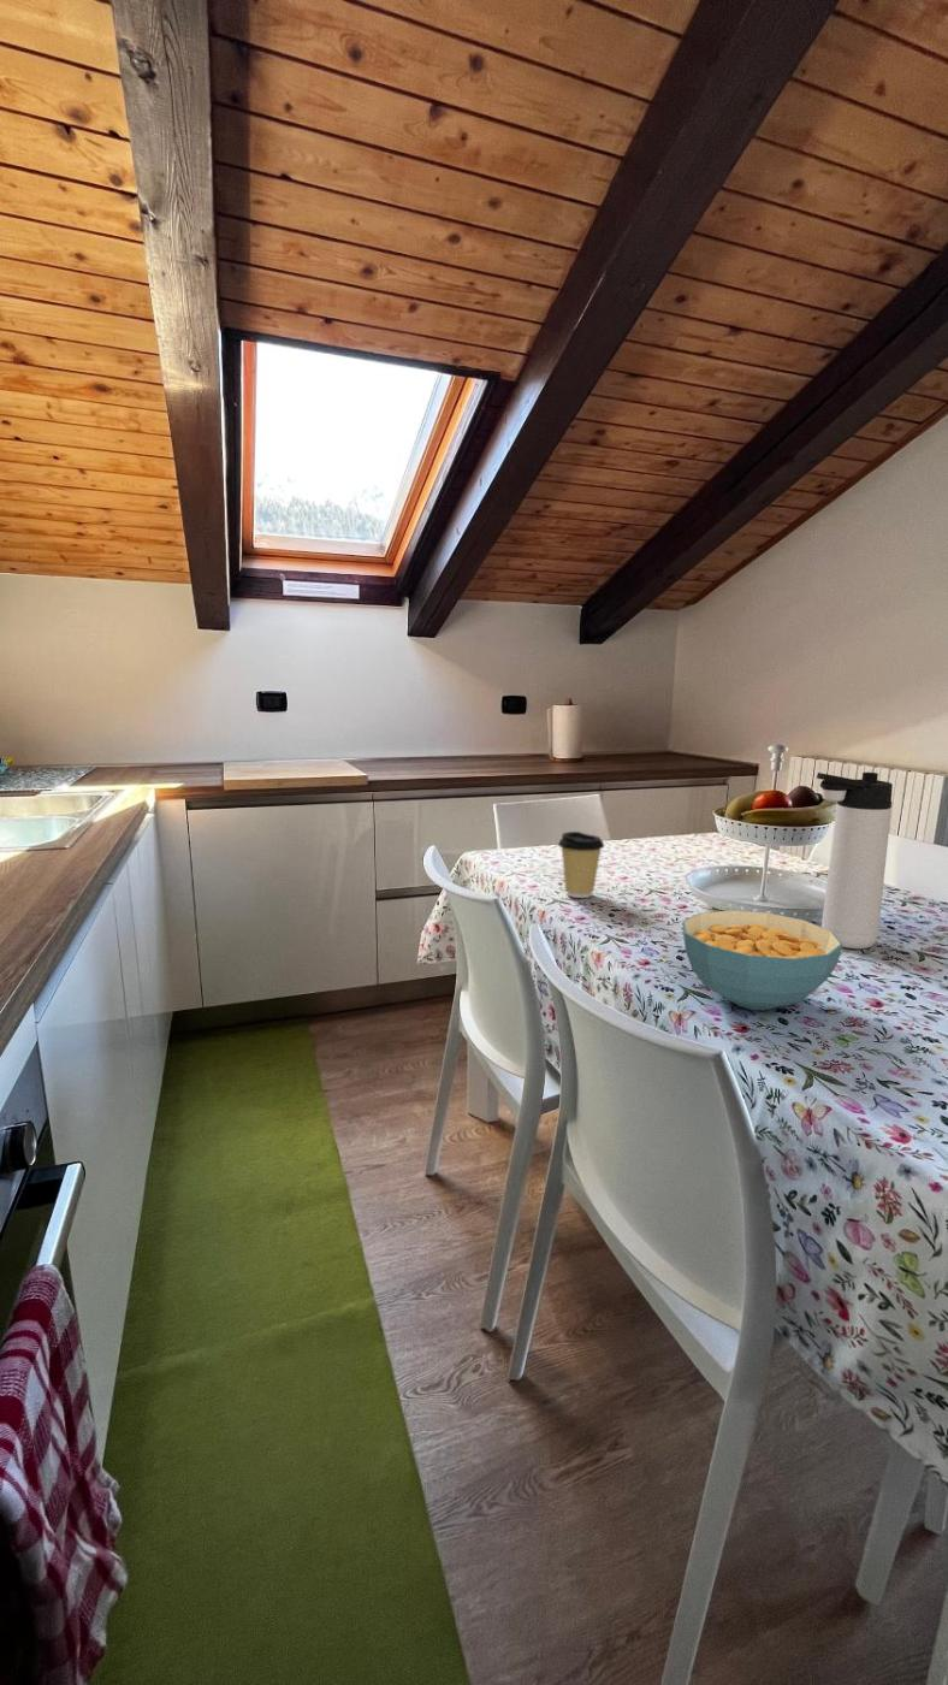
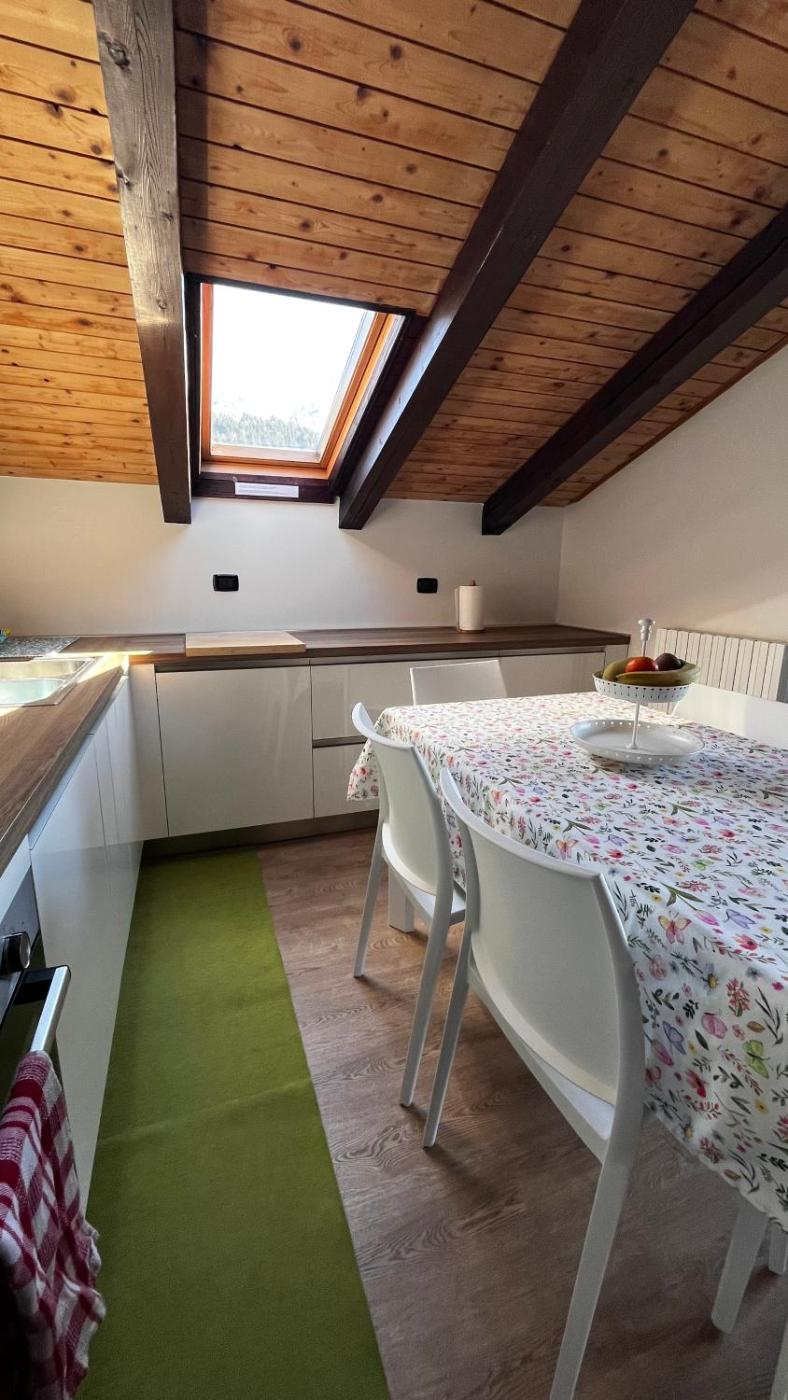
- cereal bowl (756, 966)
- coffee cup (580, 864)
- thermos bottle (846, 859)
